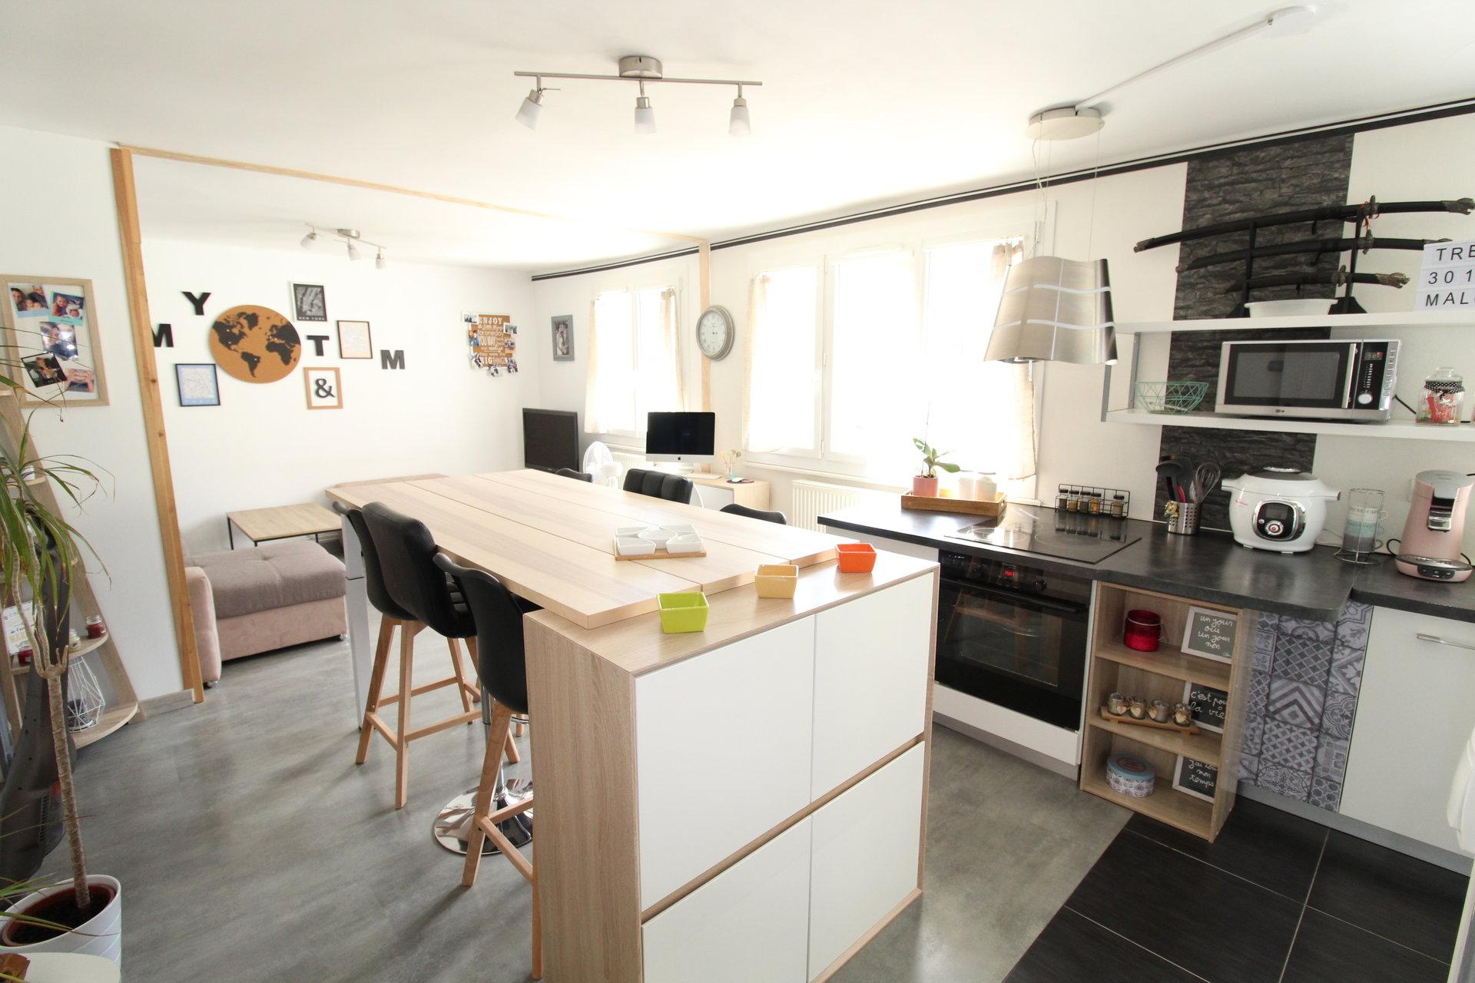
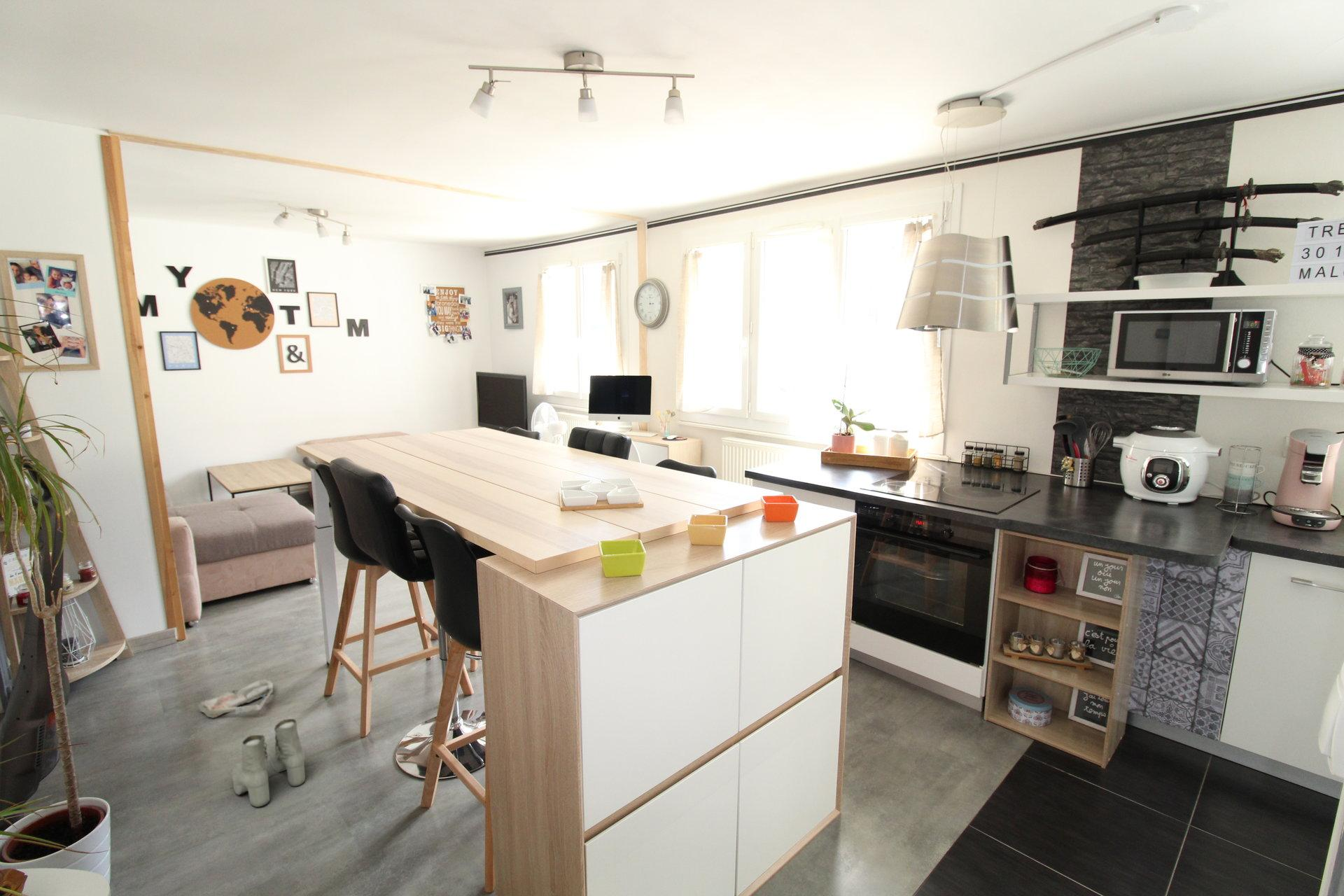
+ boots (267, 753)
+ bag (245, 700)
